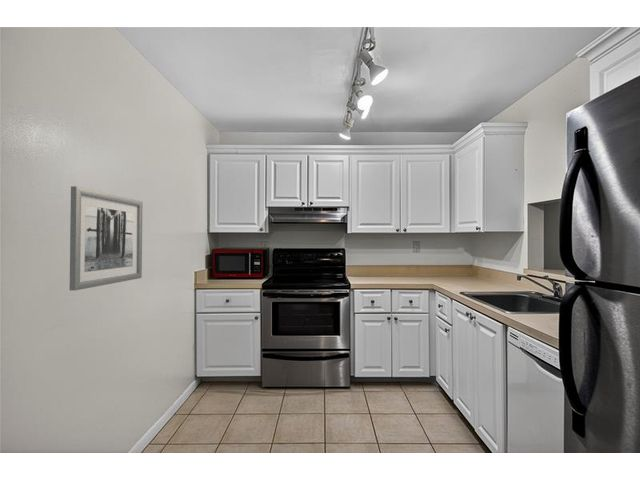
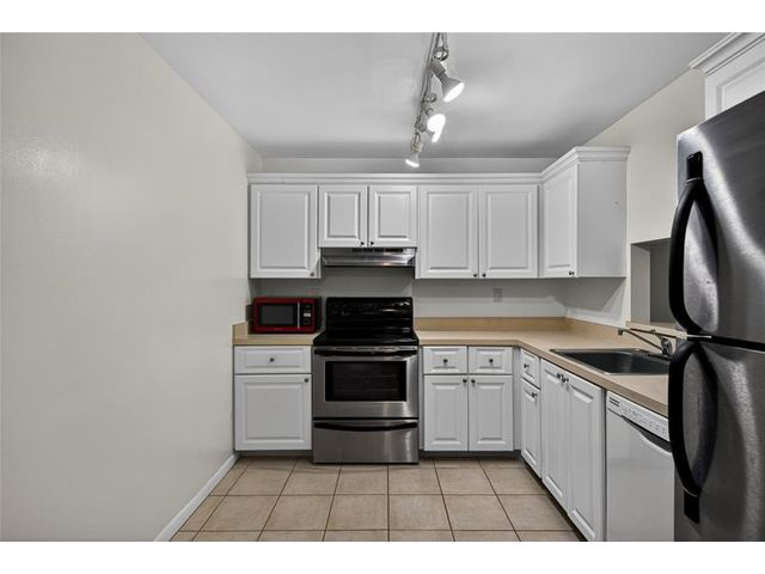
- wall art (111, 239)
